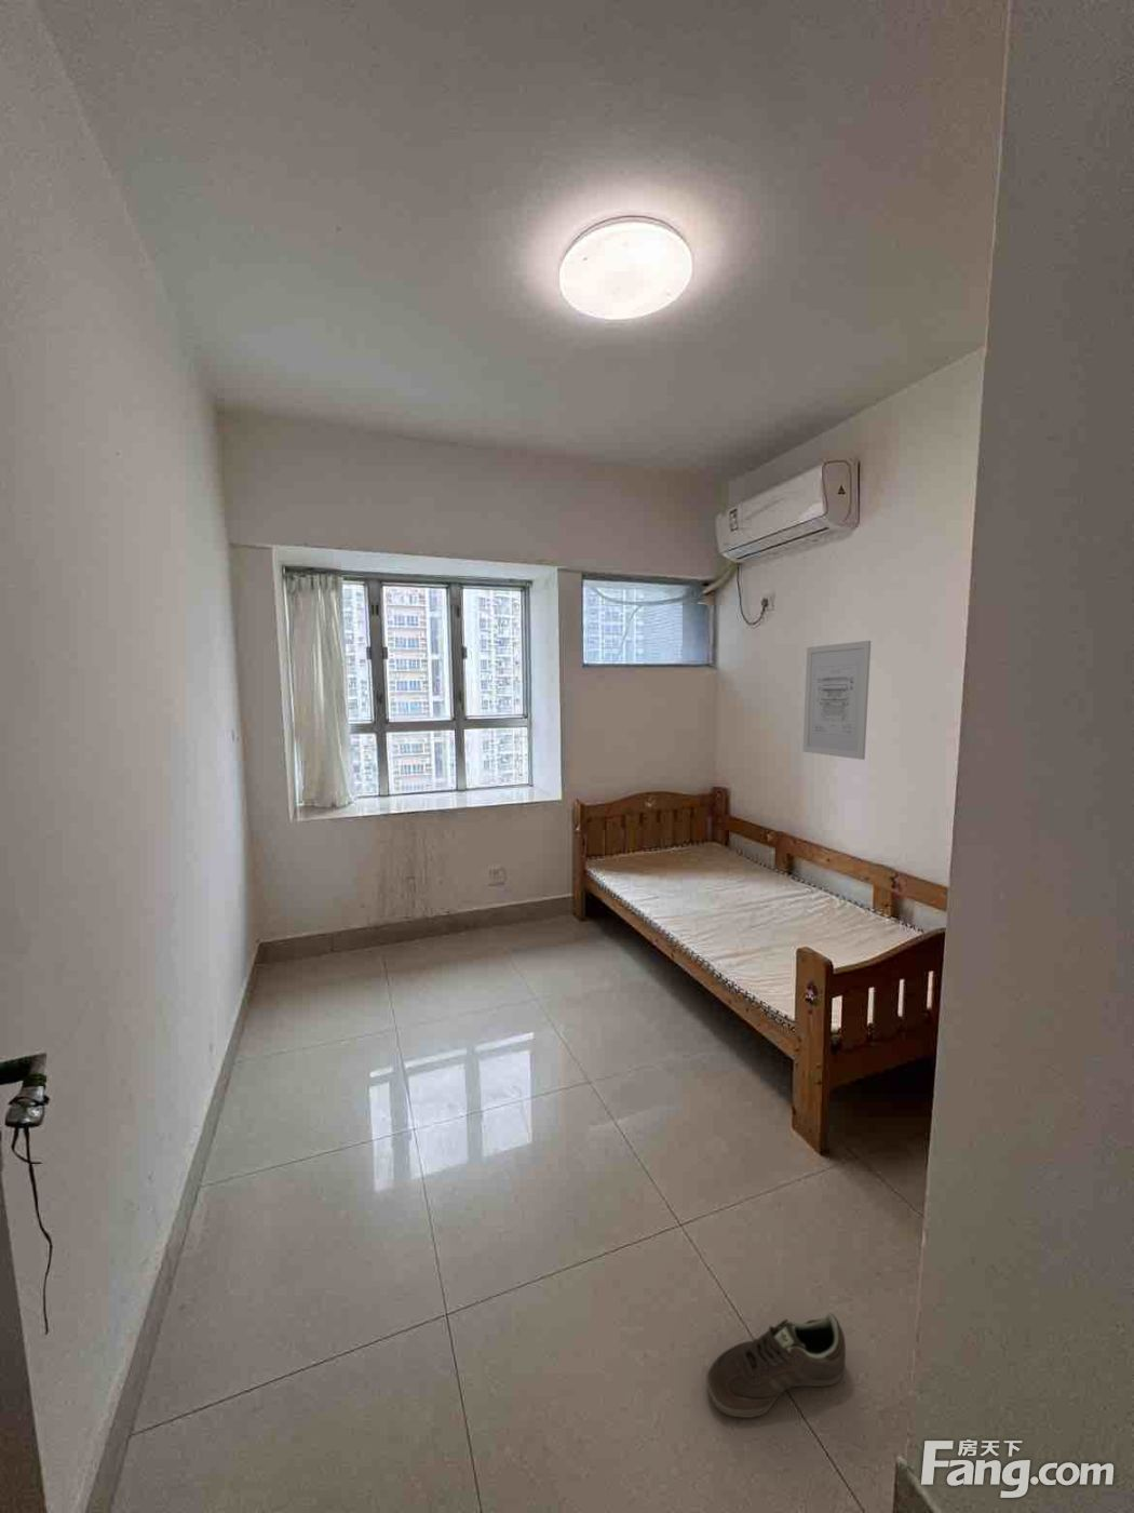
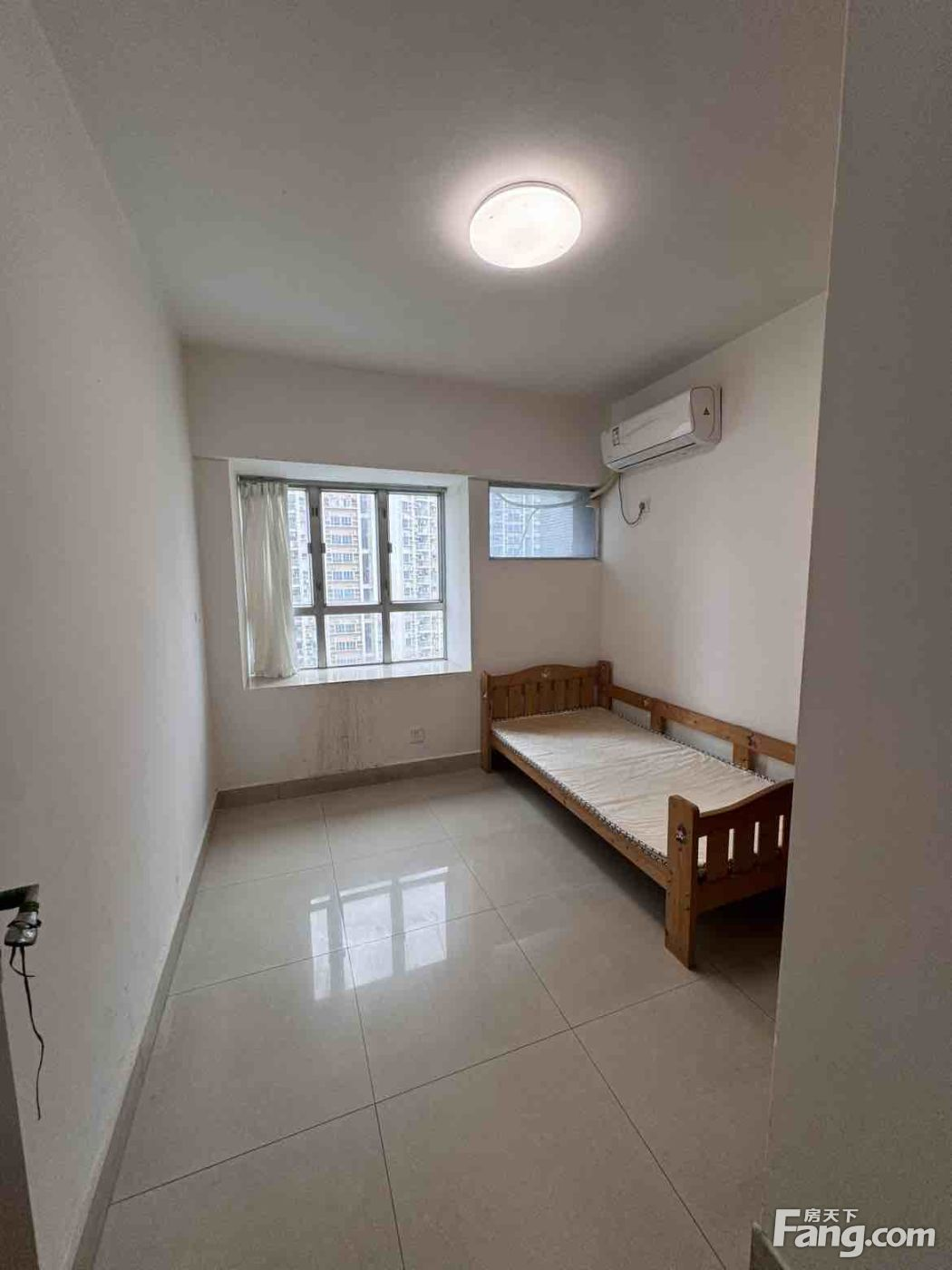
- sneaker (774, 1351)
- wall art (834, 701)
